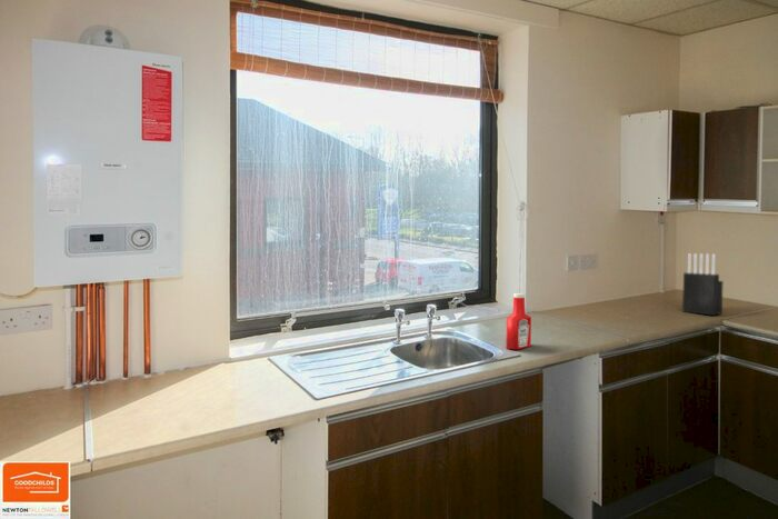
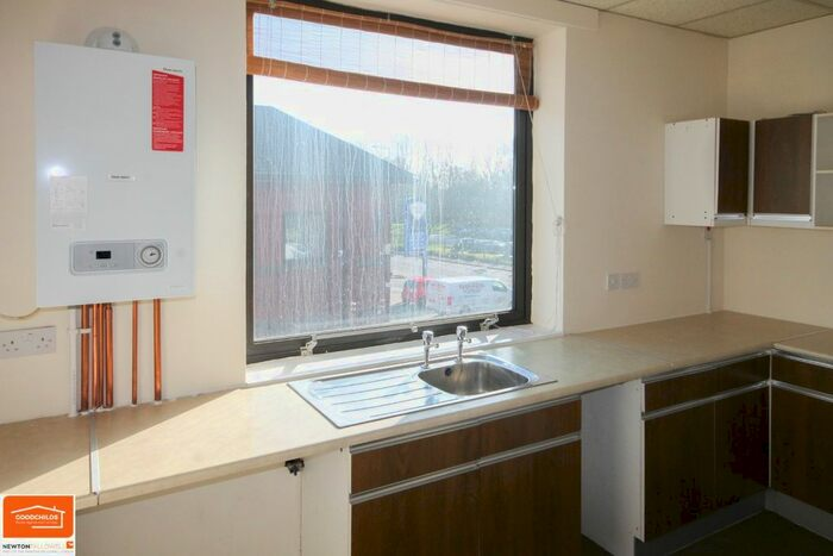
- soap bottle (518, 320)
- knife block (704, 282)
